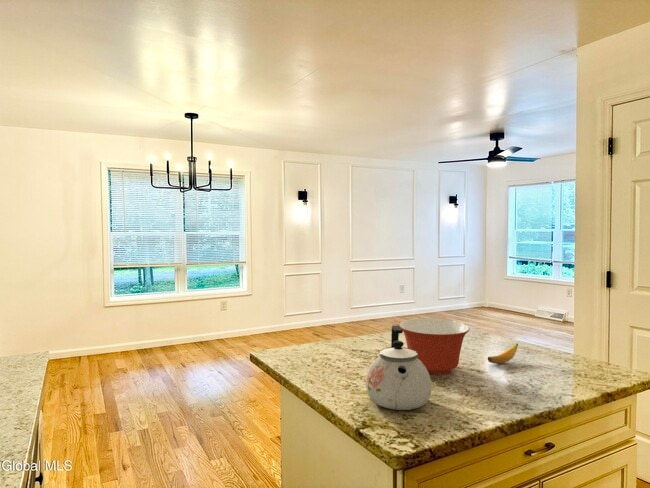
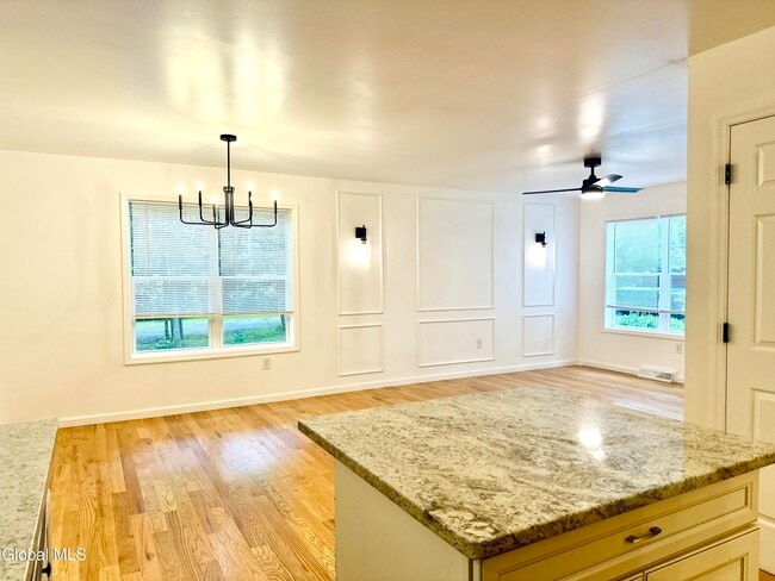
- banana (503, 354)
- mixing bowl (433, 347)
- kettle (398, 364)
